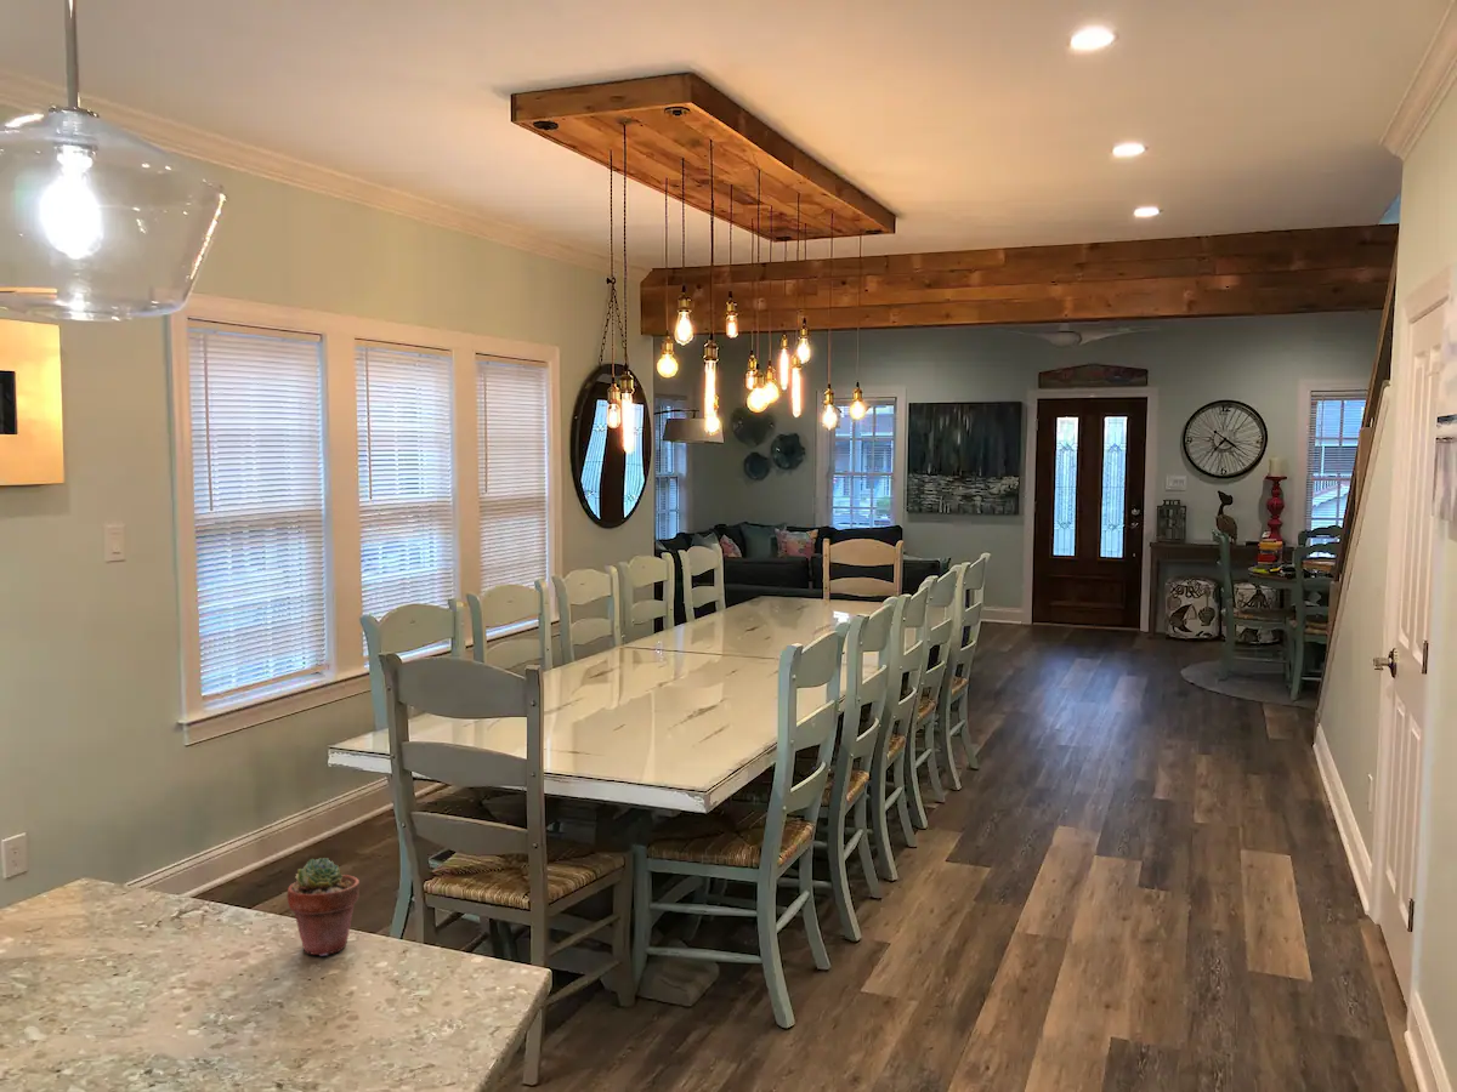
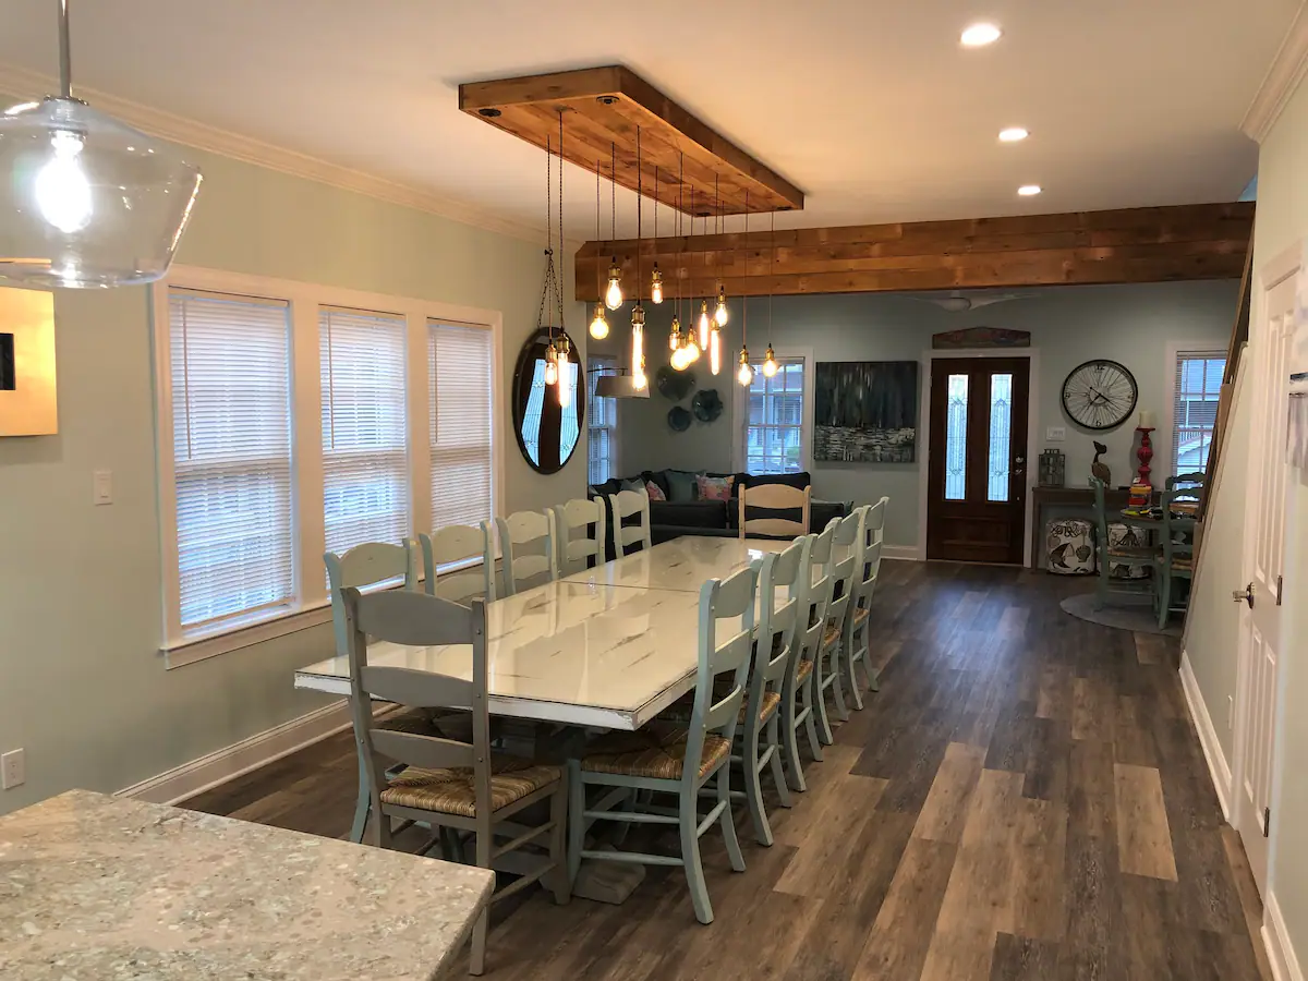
- potted succulent (323, 902)
